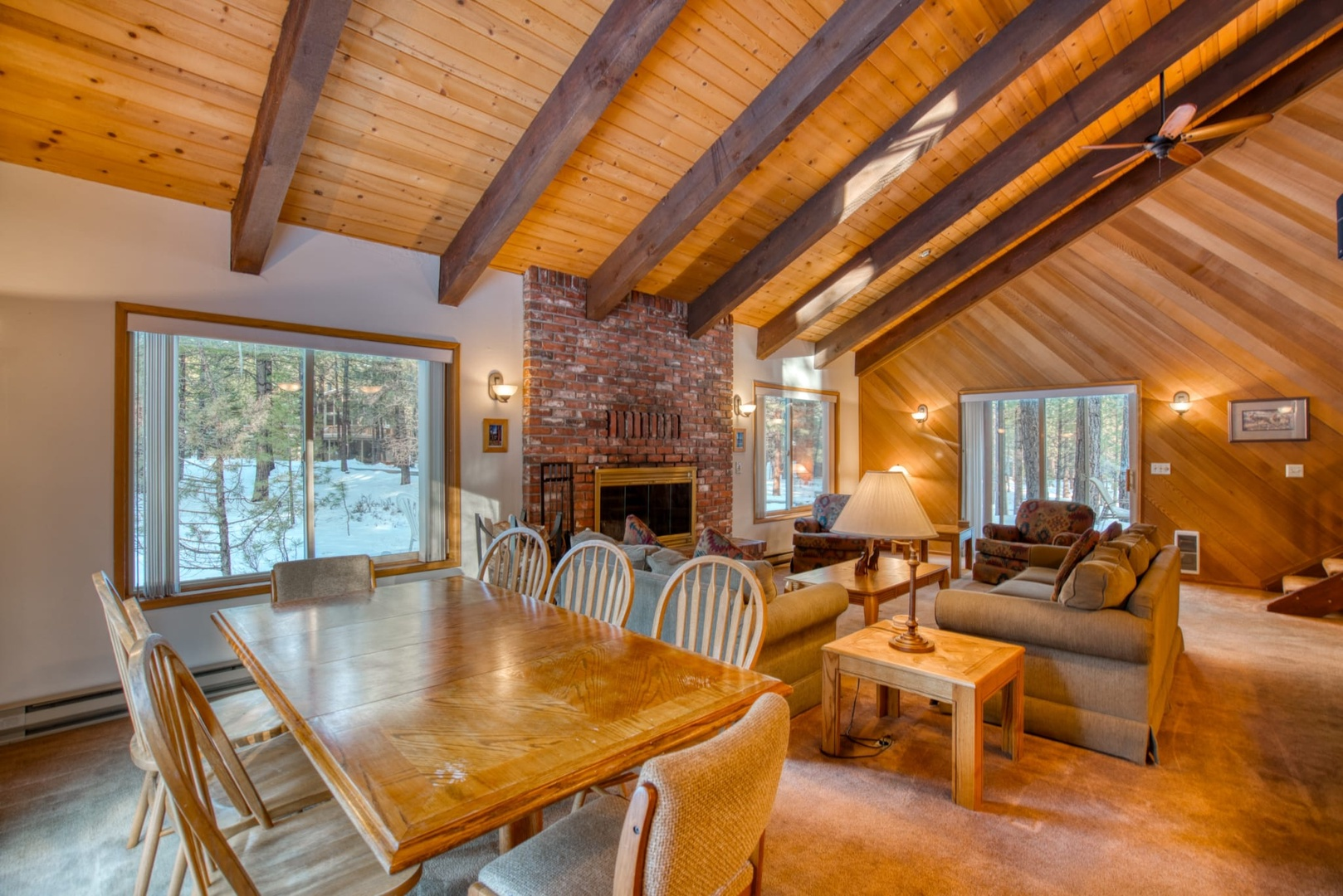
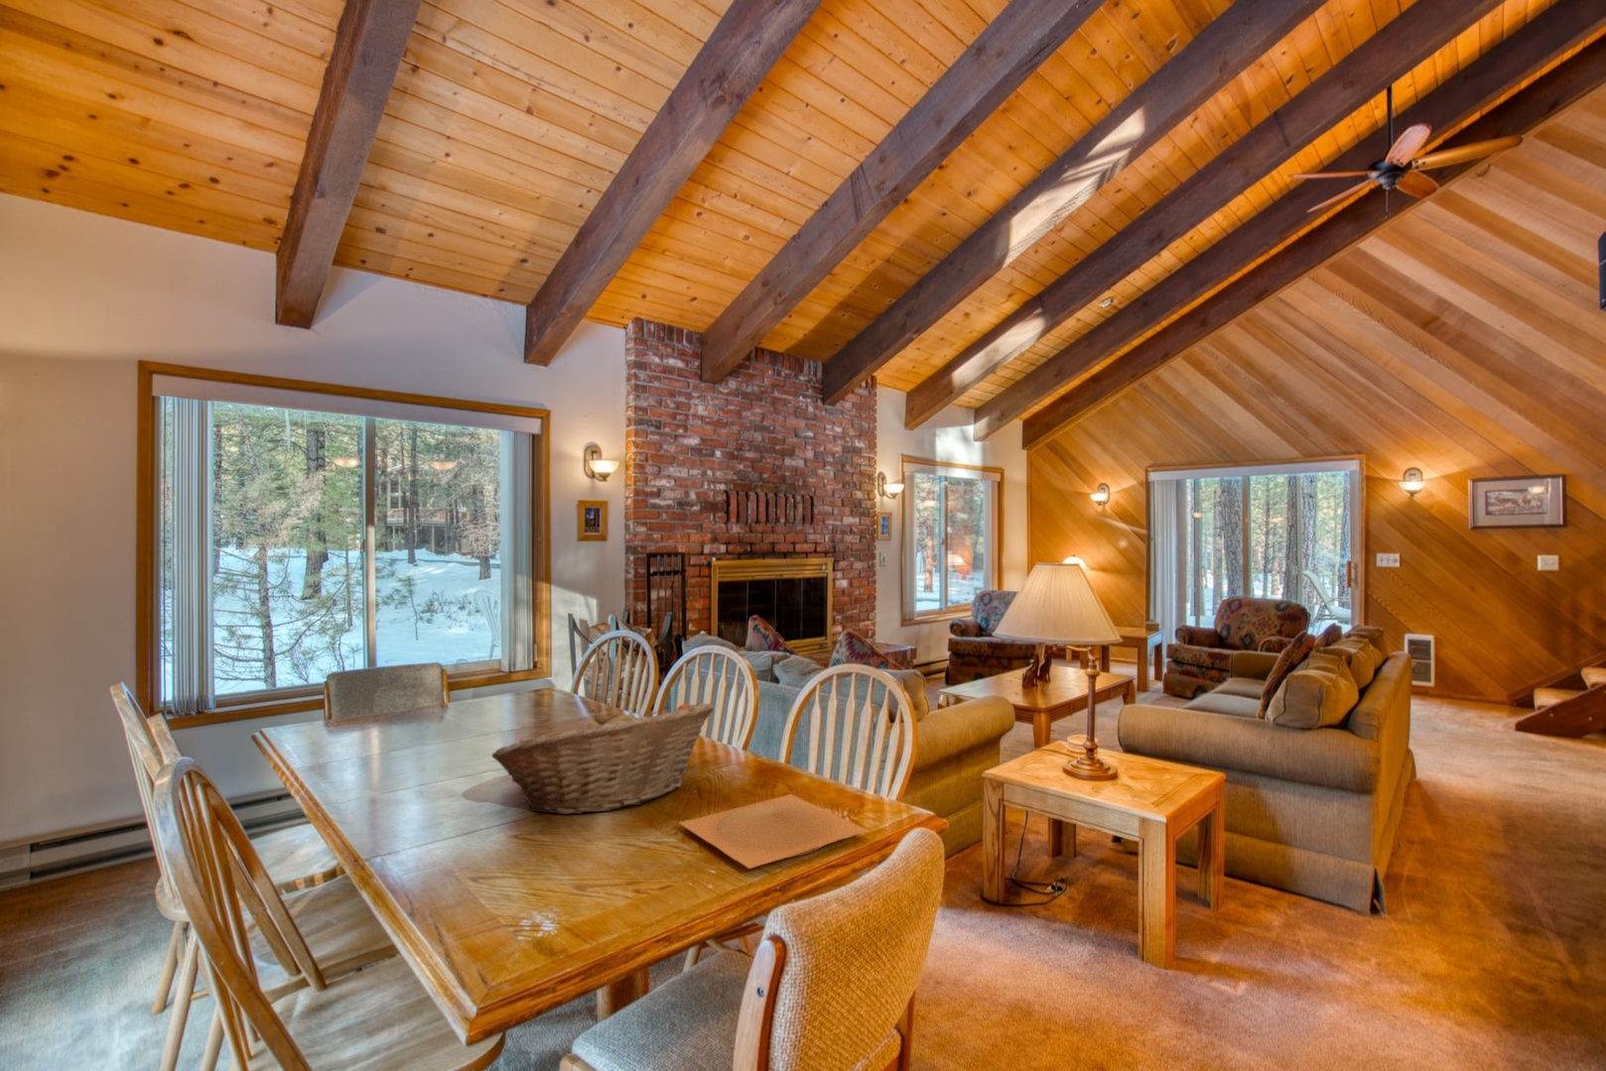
+ fruit basket (610, 747)
+ plate (773, 824)
